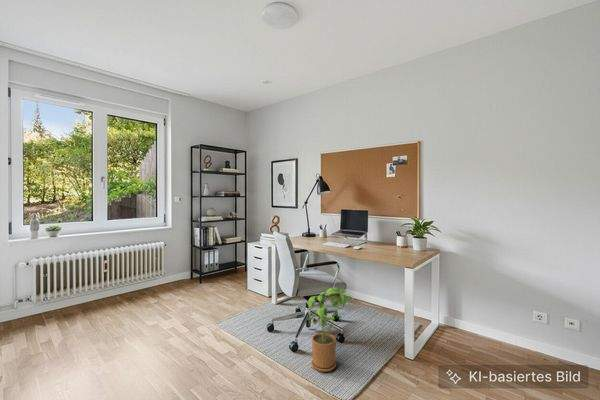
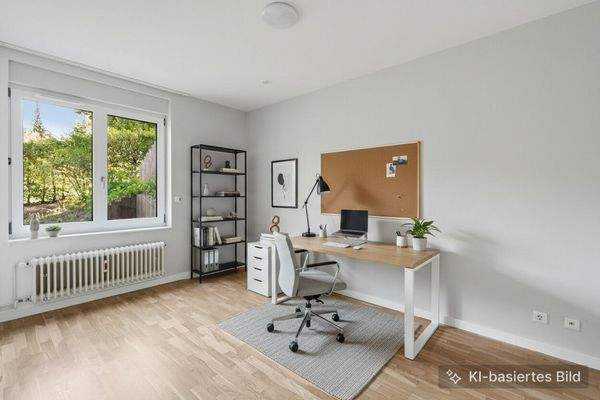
- house plant (323, 327)
